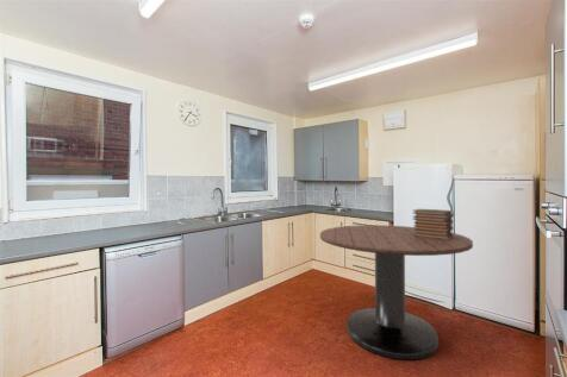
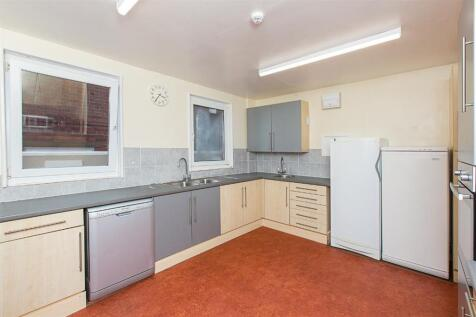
- dining table (390, 283)
- book stack (432, 222)
